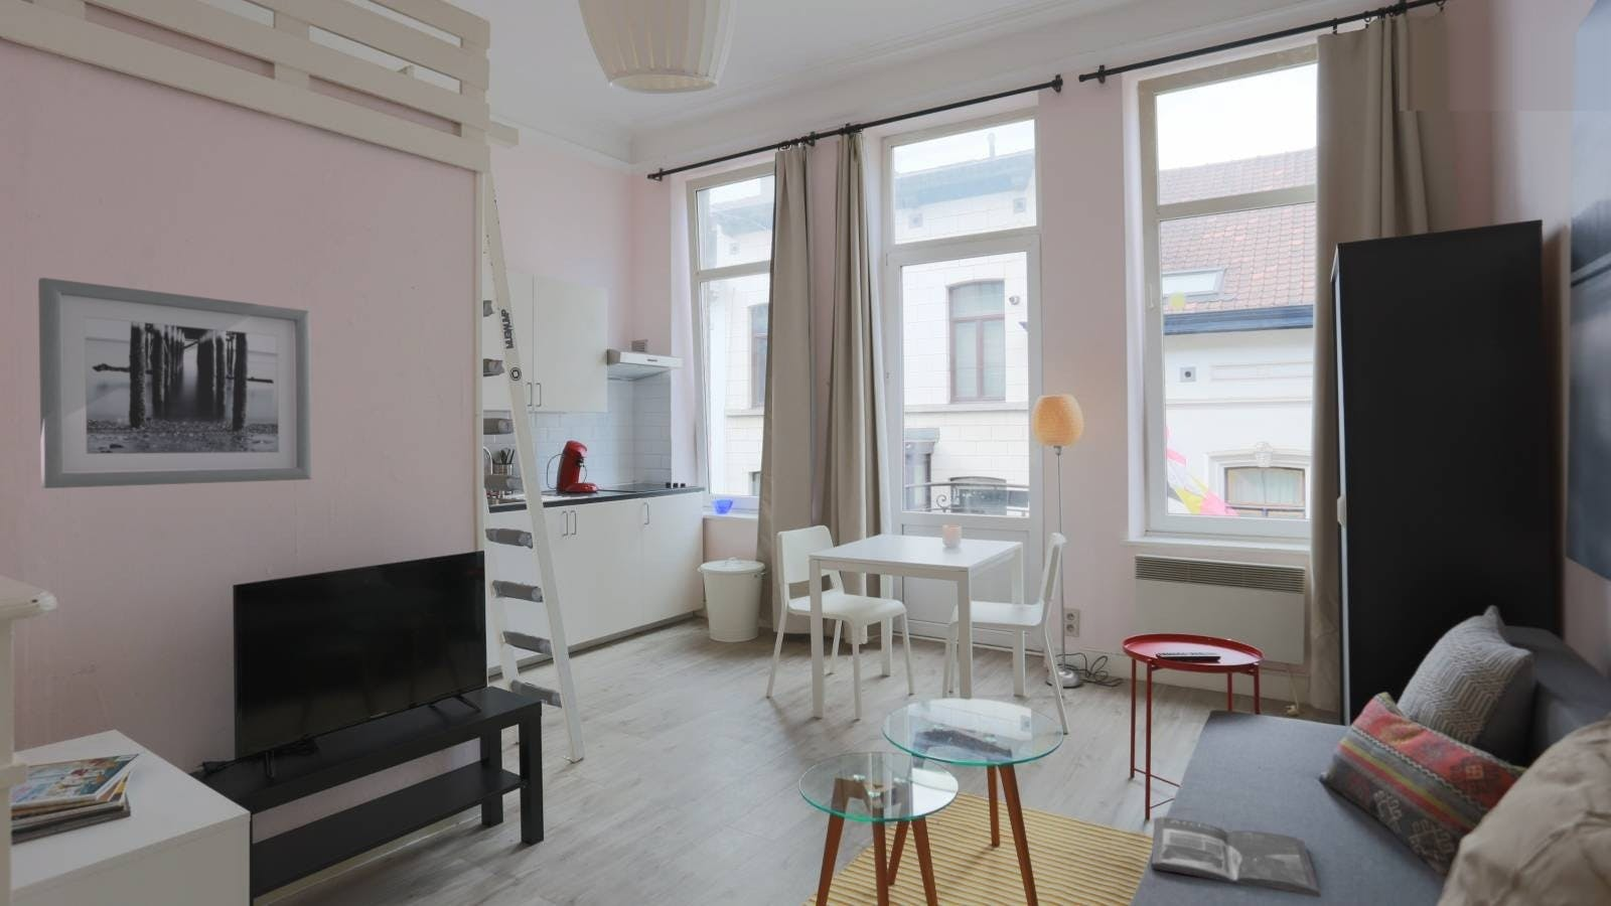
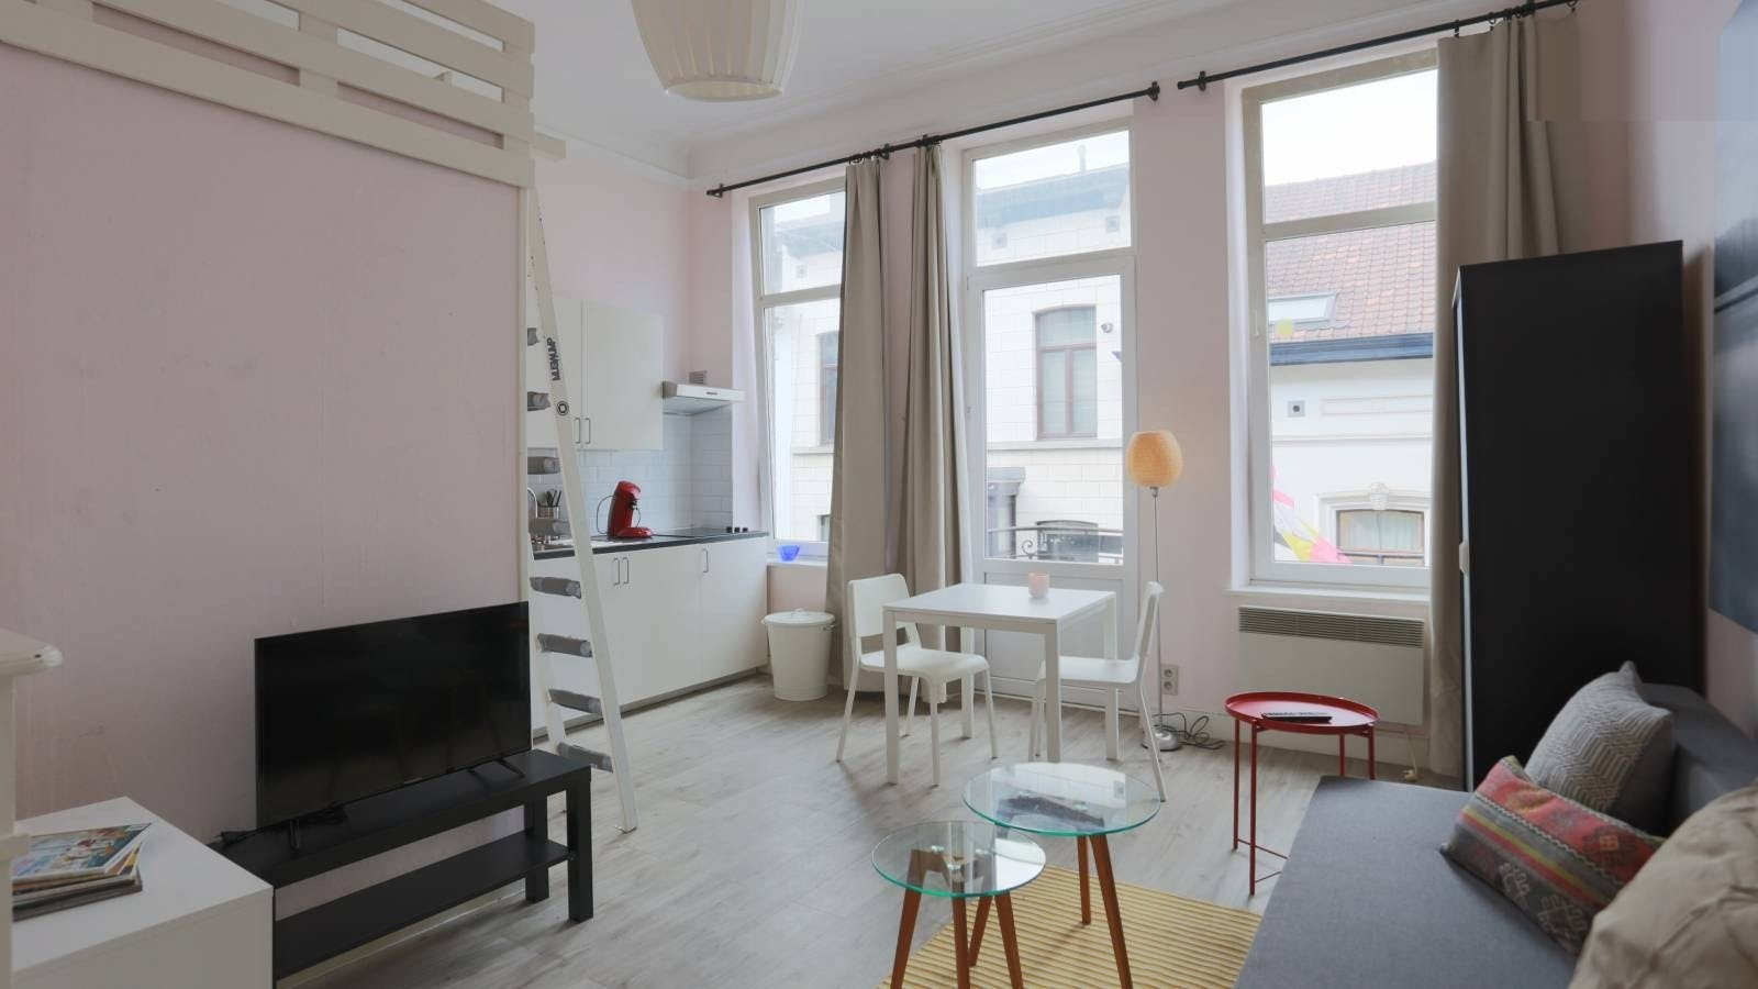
- wall art (189, 389)
- magazine (1229, 853)
